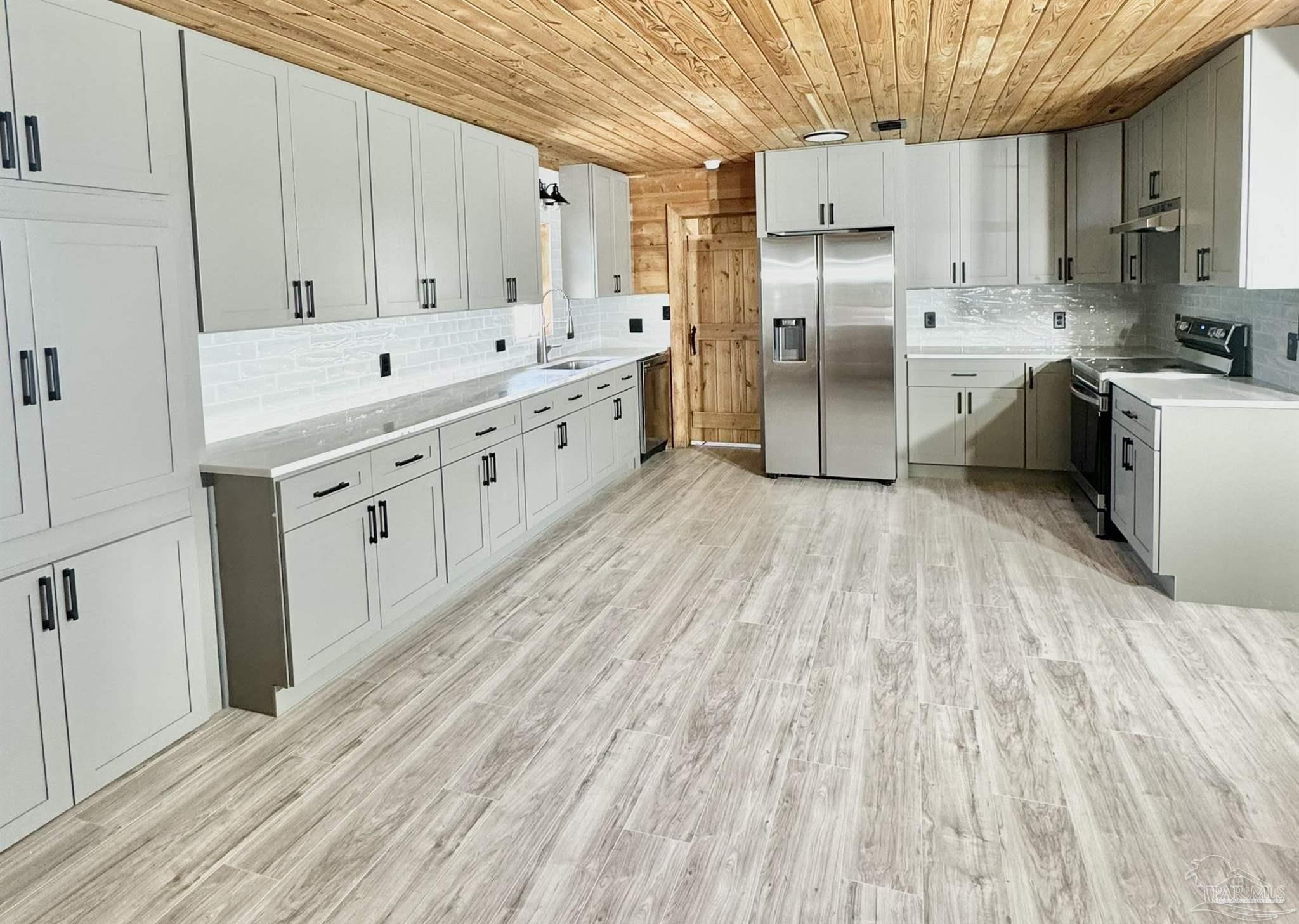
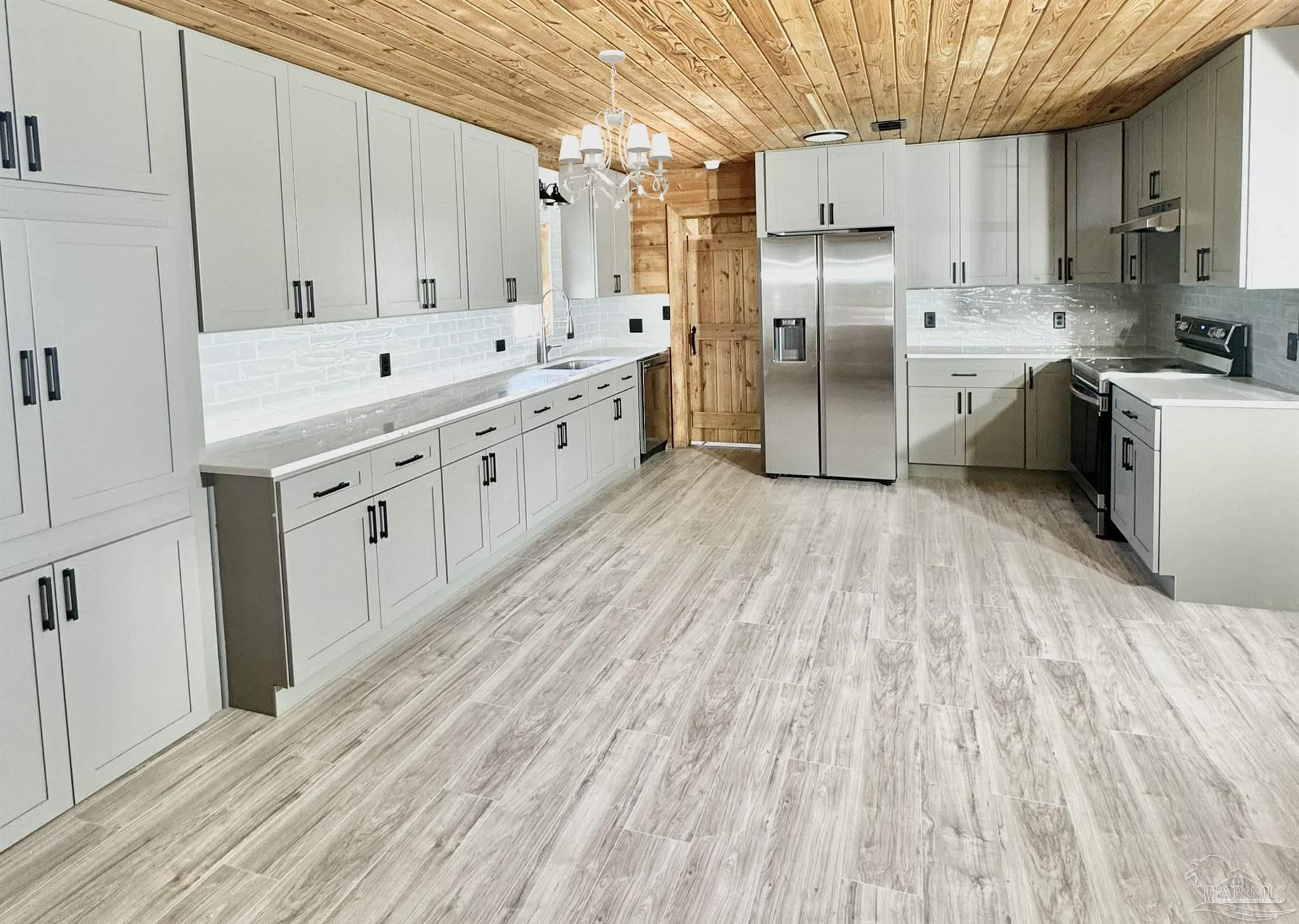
+ chandelier (615, 133)
